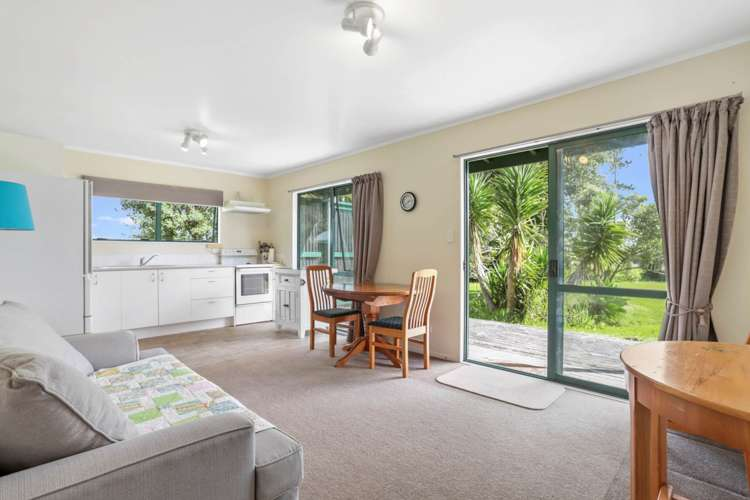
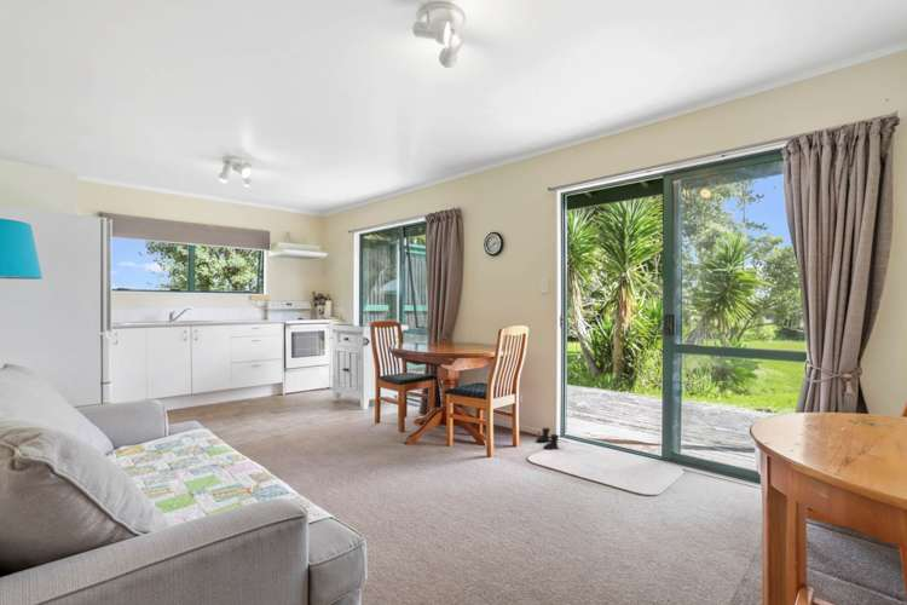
+ boots (547, 437)
